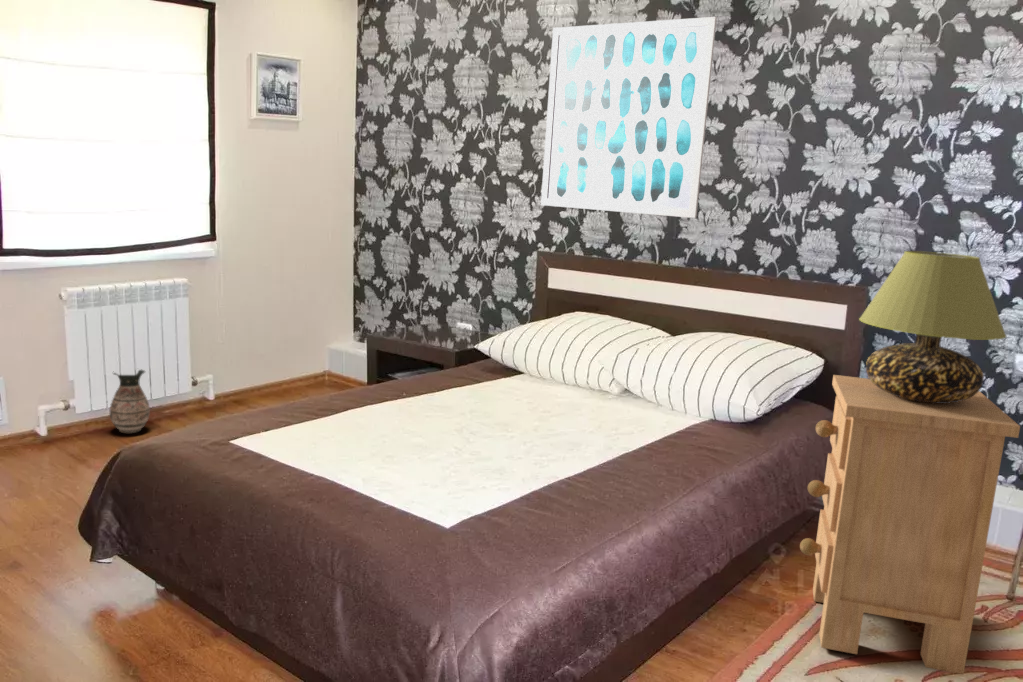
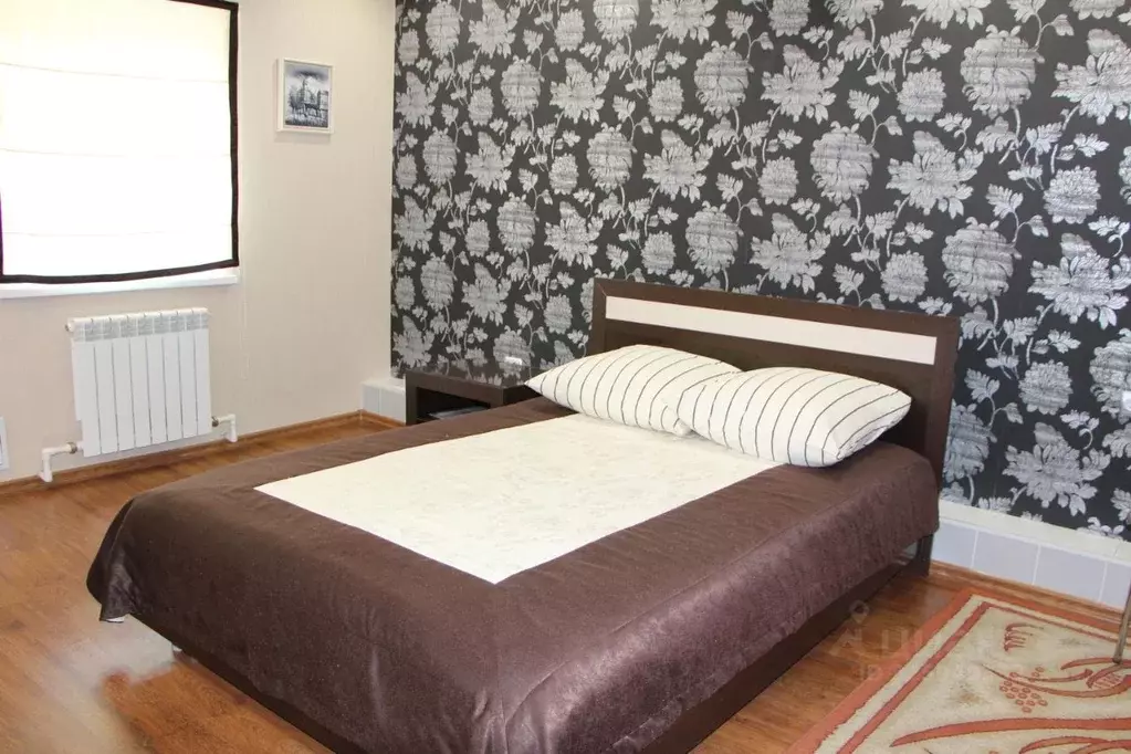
- table lamp (930, 326)
- wall art (621, 118)
- nightstand (889, 515)
- ceramic jug (128, 399)
